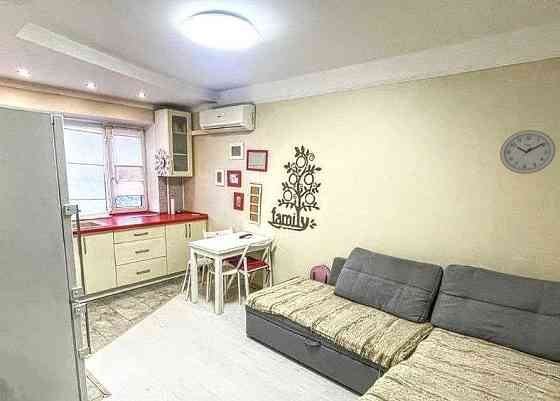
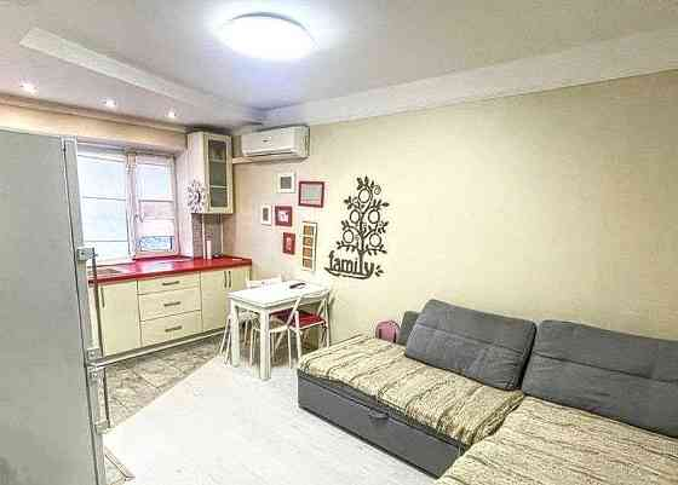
- wall clock (526, 152)
